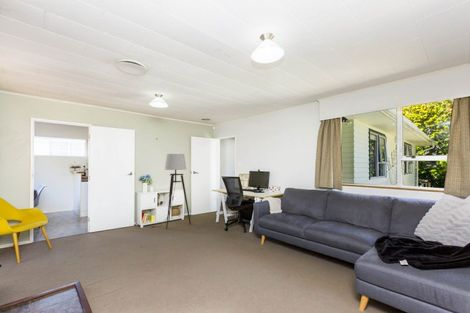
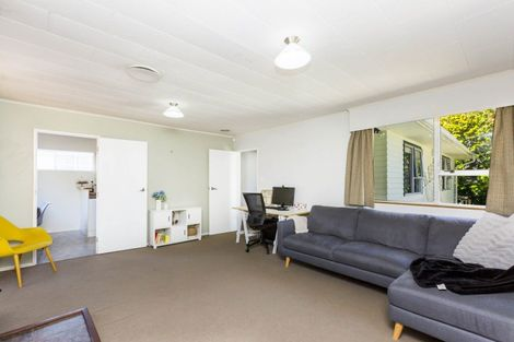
- floor lamp (170, 189)
